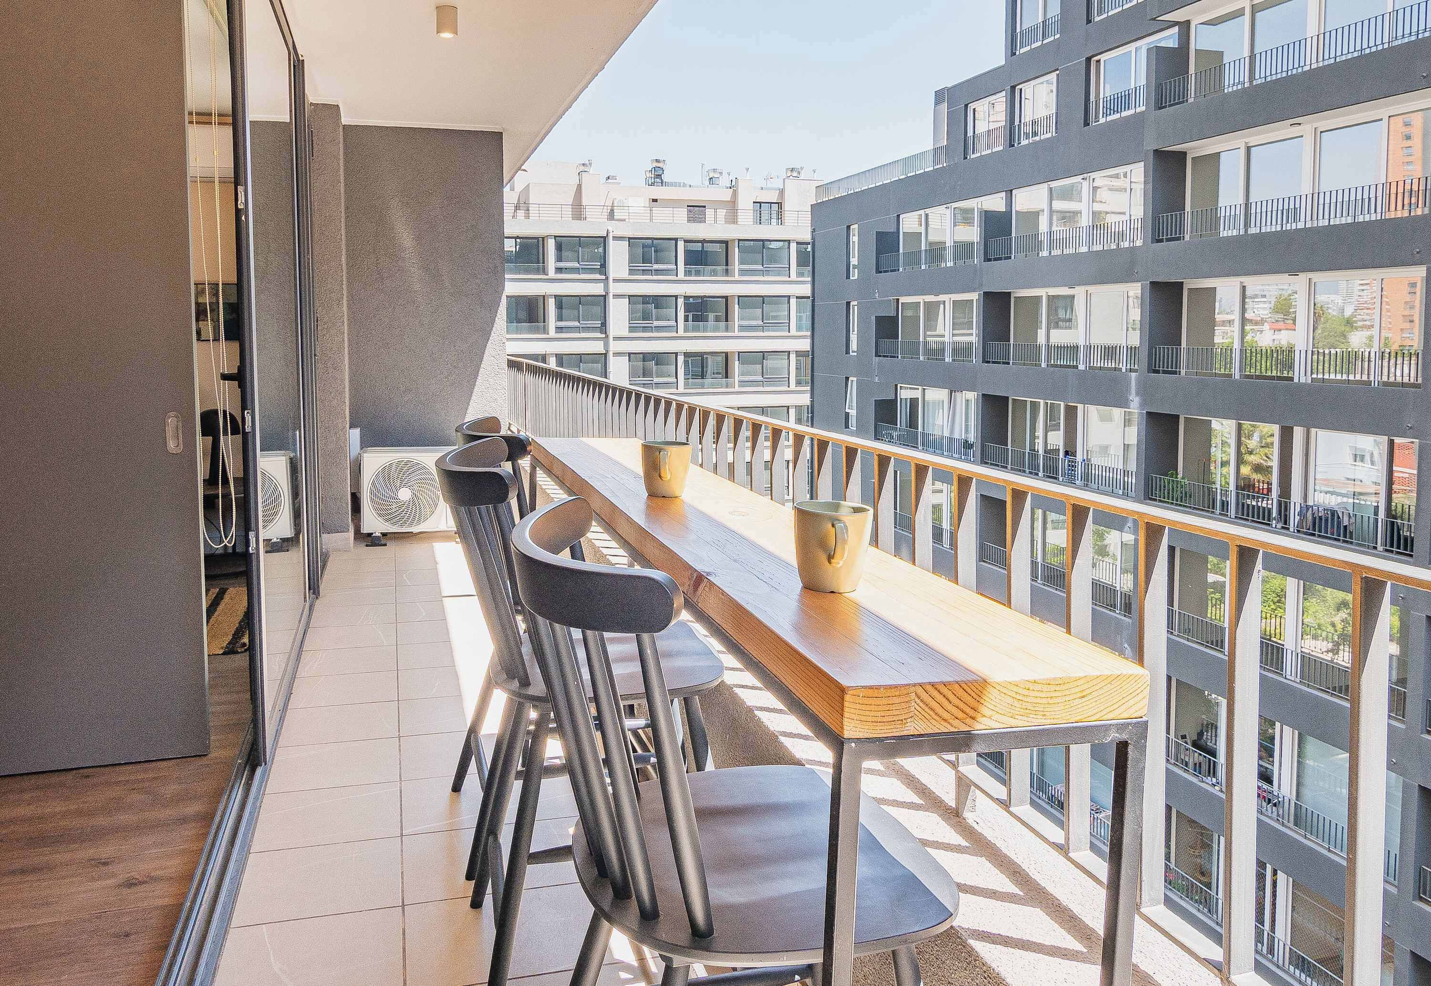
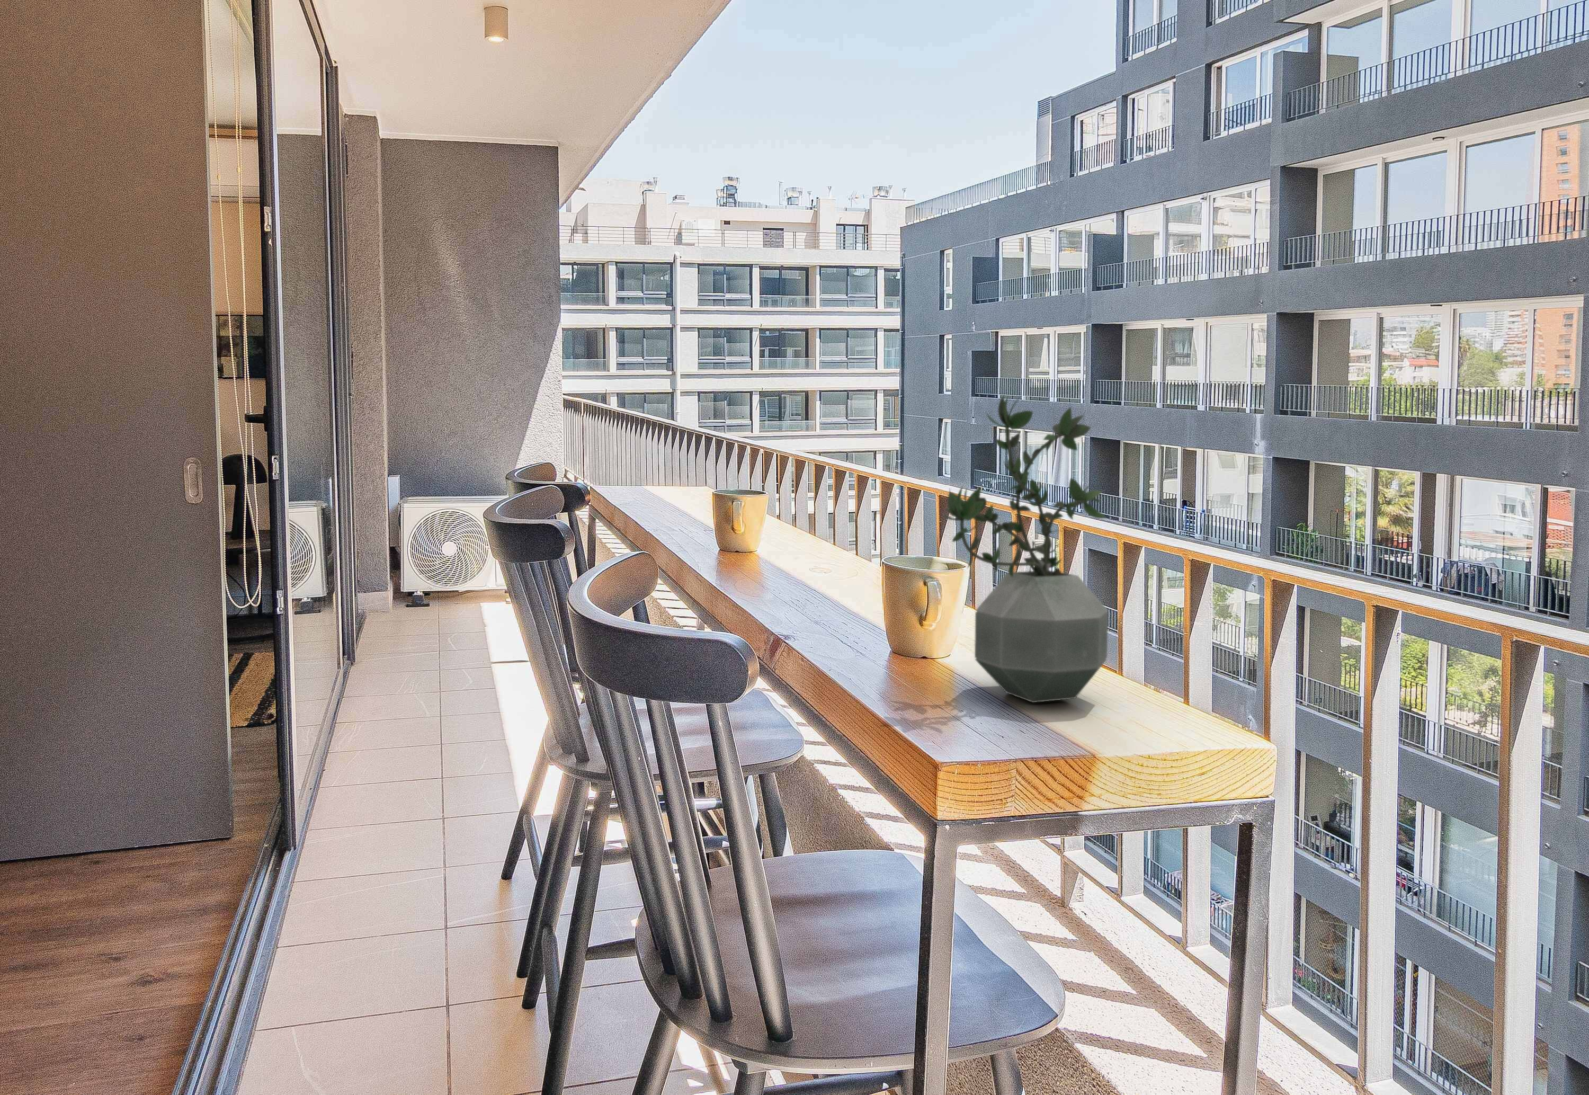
+ potted plant (1024, 548)
